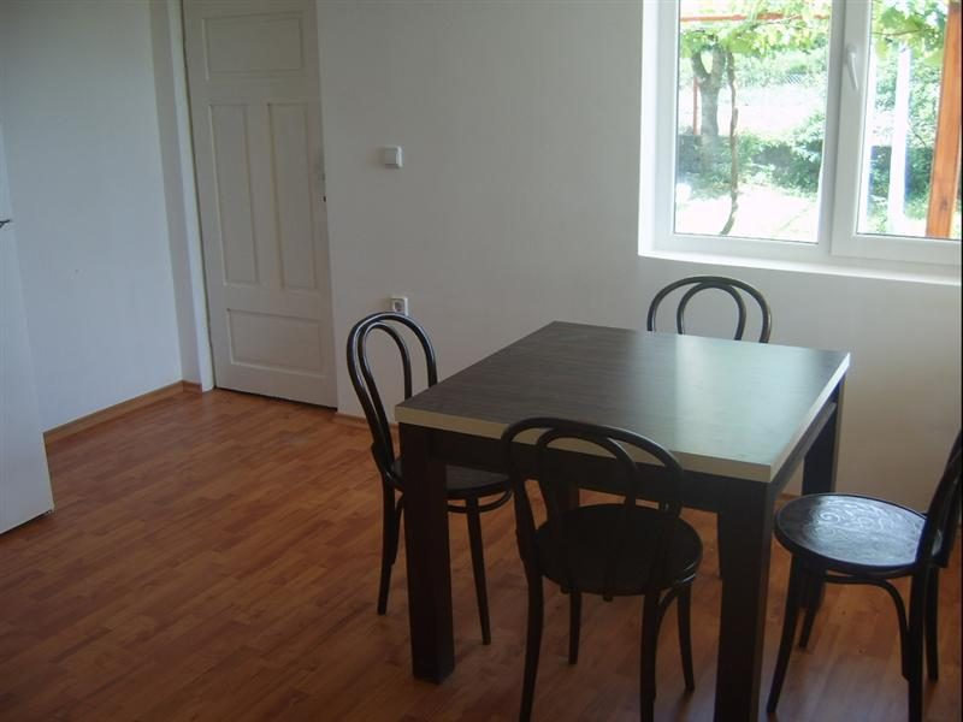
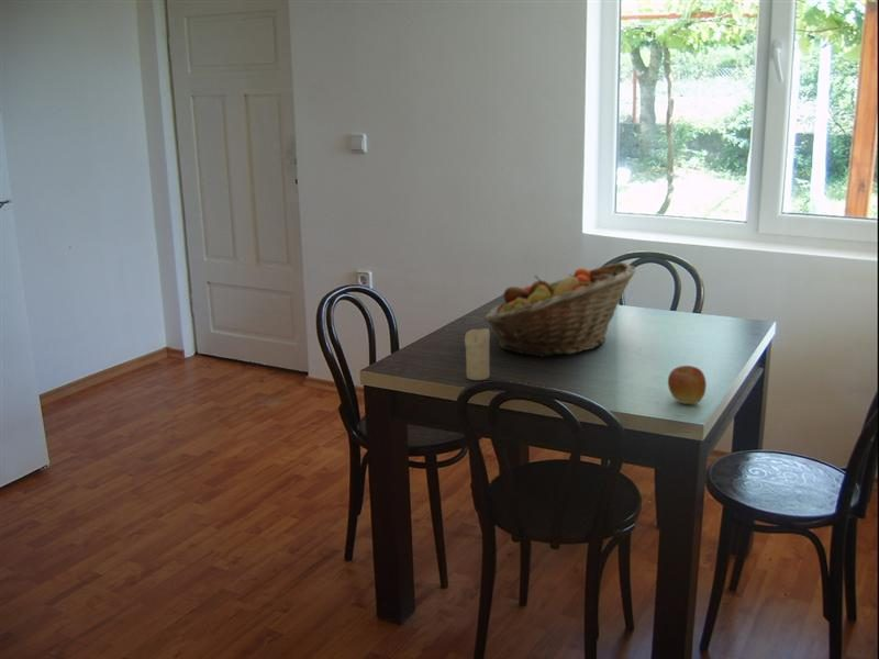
+ candle (477, 354)
+ apple (687, 384)
+ fruit basket (559, 304)
